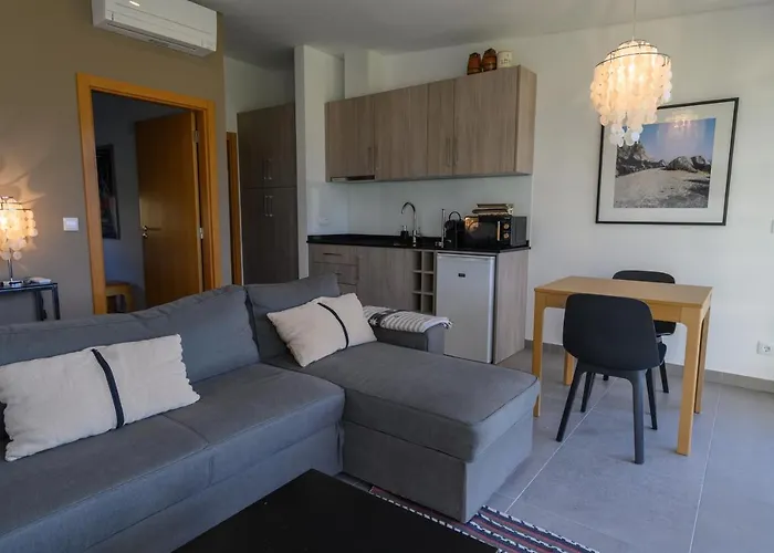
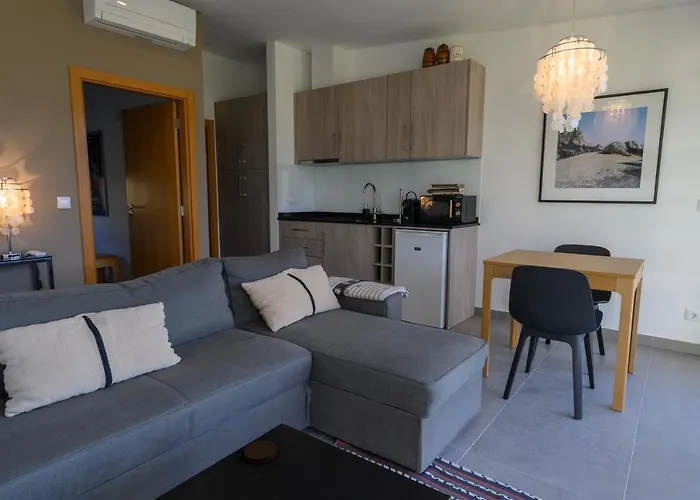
+ coaster (260, 451)
